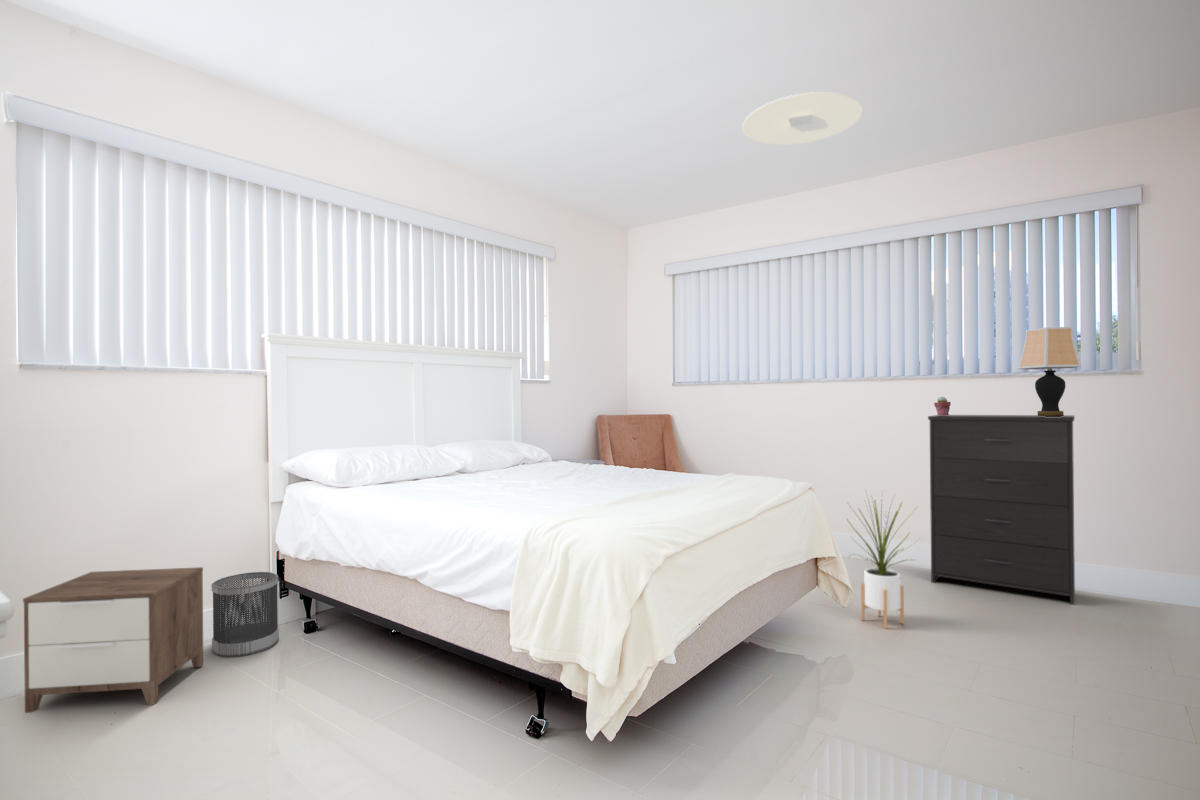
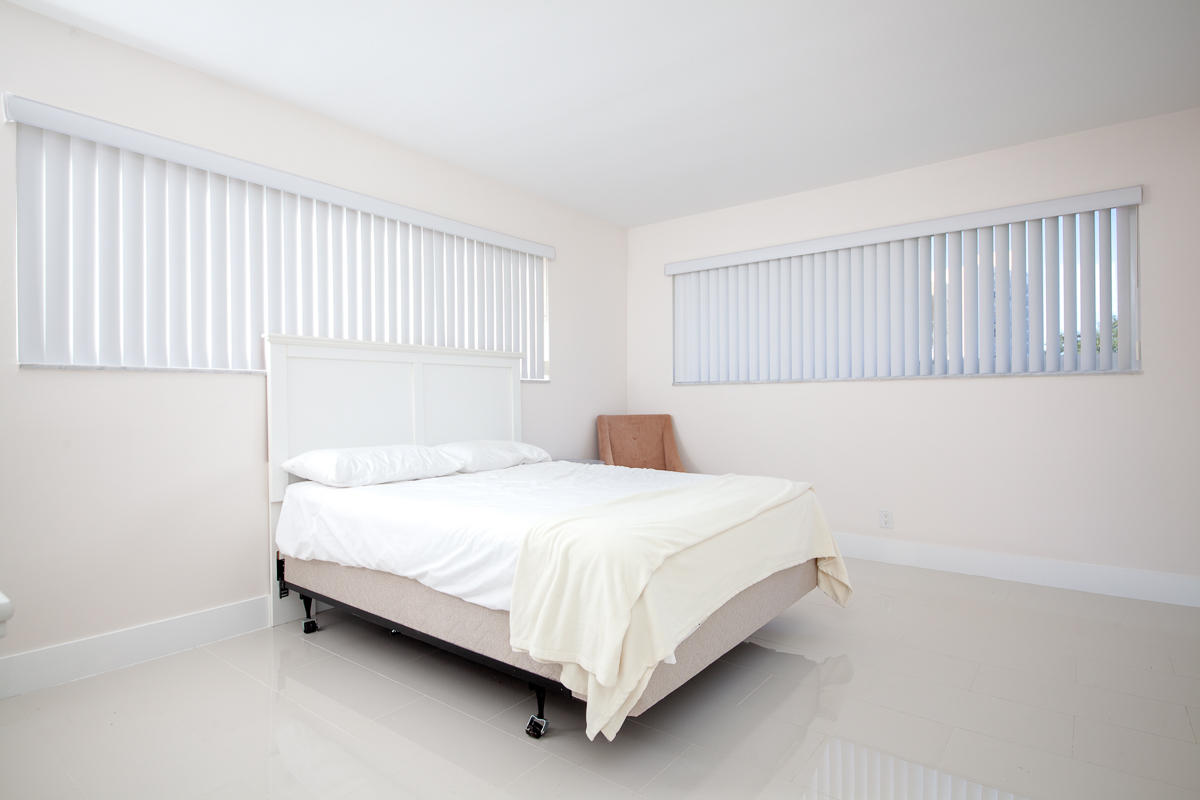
- table lamp (1048, 372)
- nightstand (120, 634)
- wastebasket (246, 612)
- potted succulent (942, 405)
- house plant (883, 557)
- ceiling light (800, 115)
- dresser (1000, 501)
